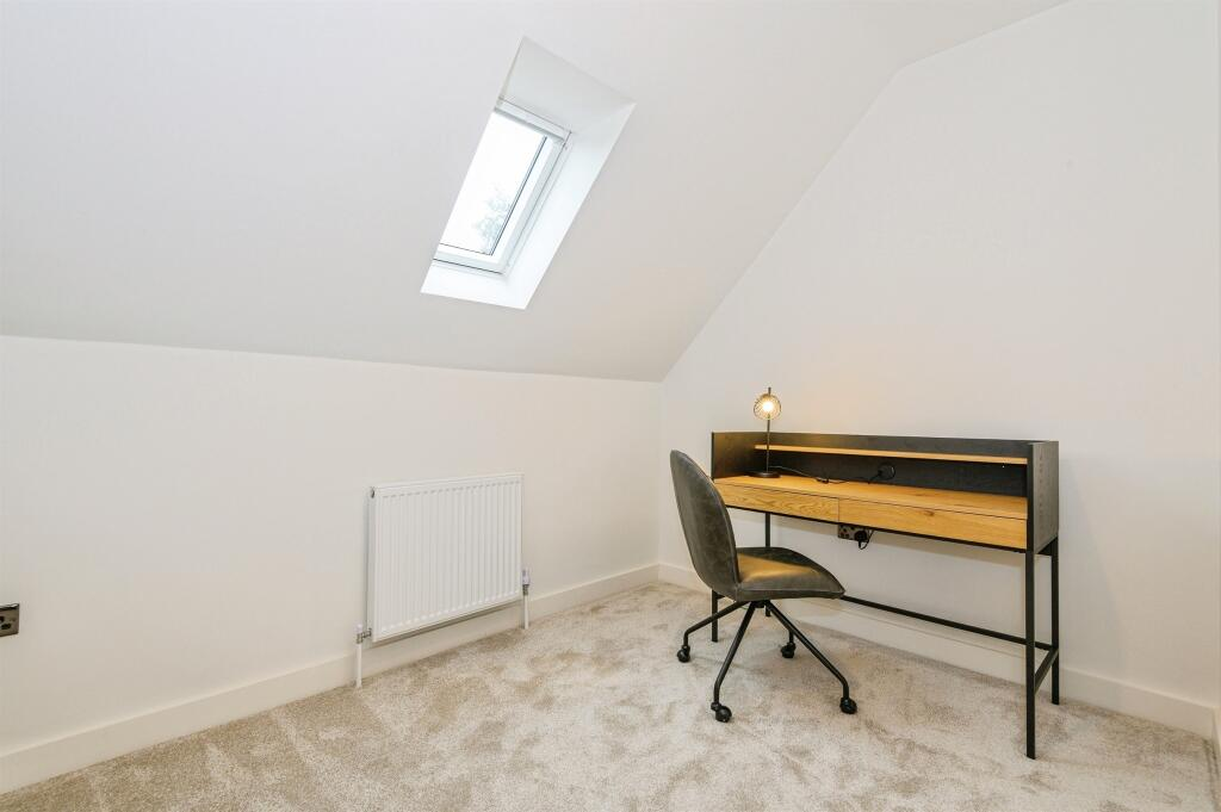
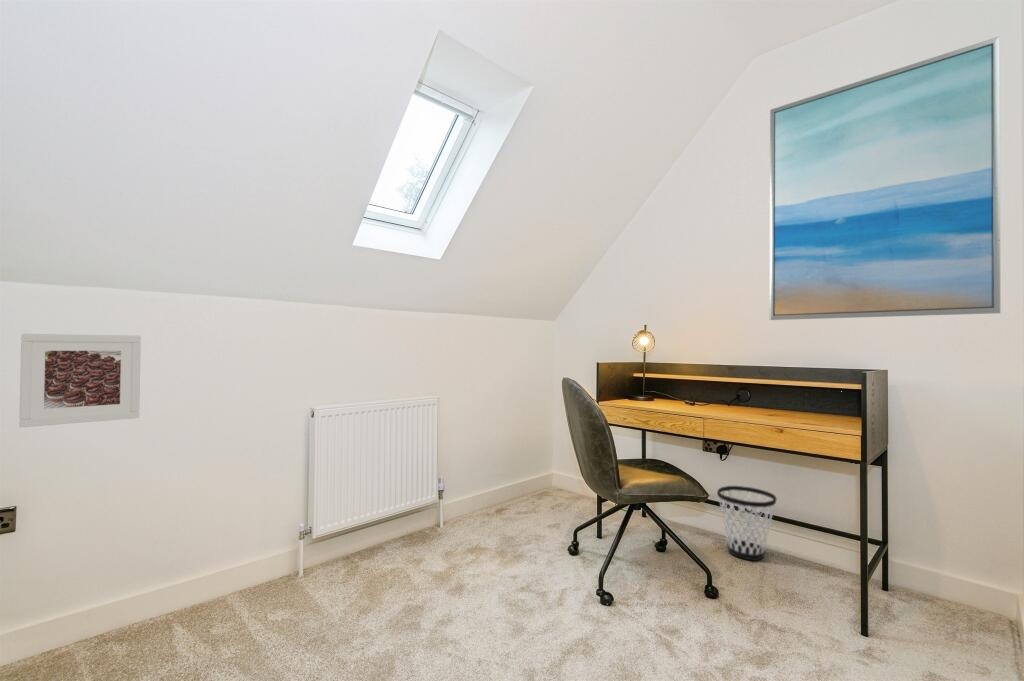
+ wall art (869, 197)
+ wastebasket (747, 523)
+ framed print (84, 378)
